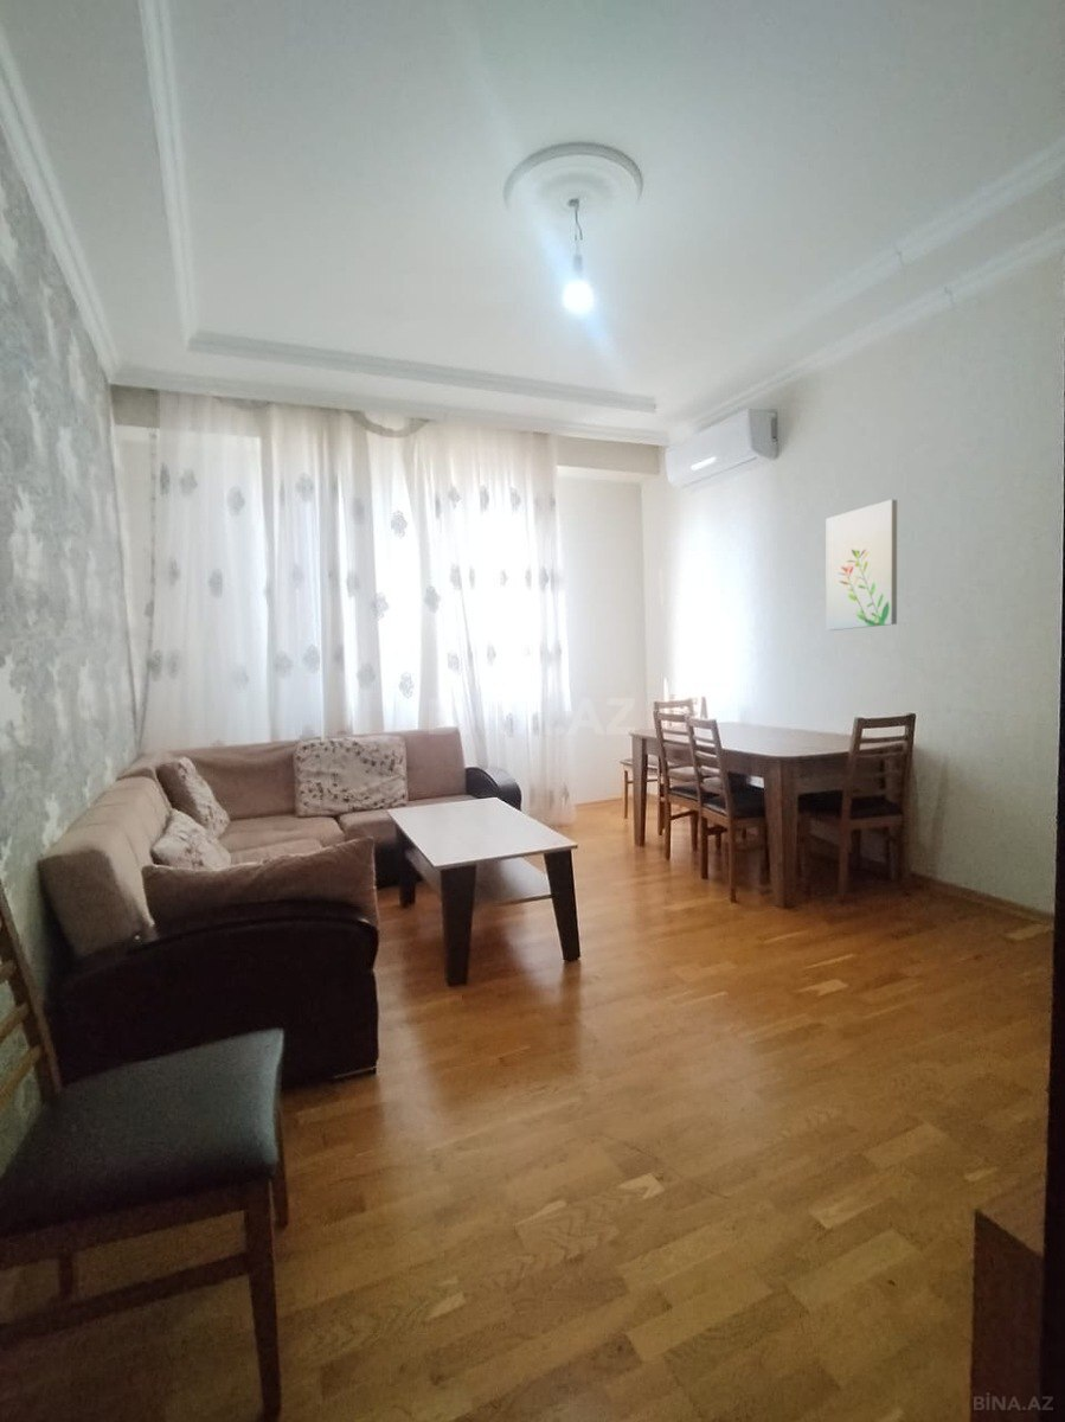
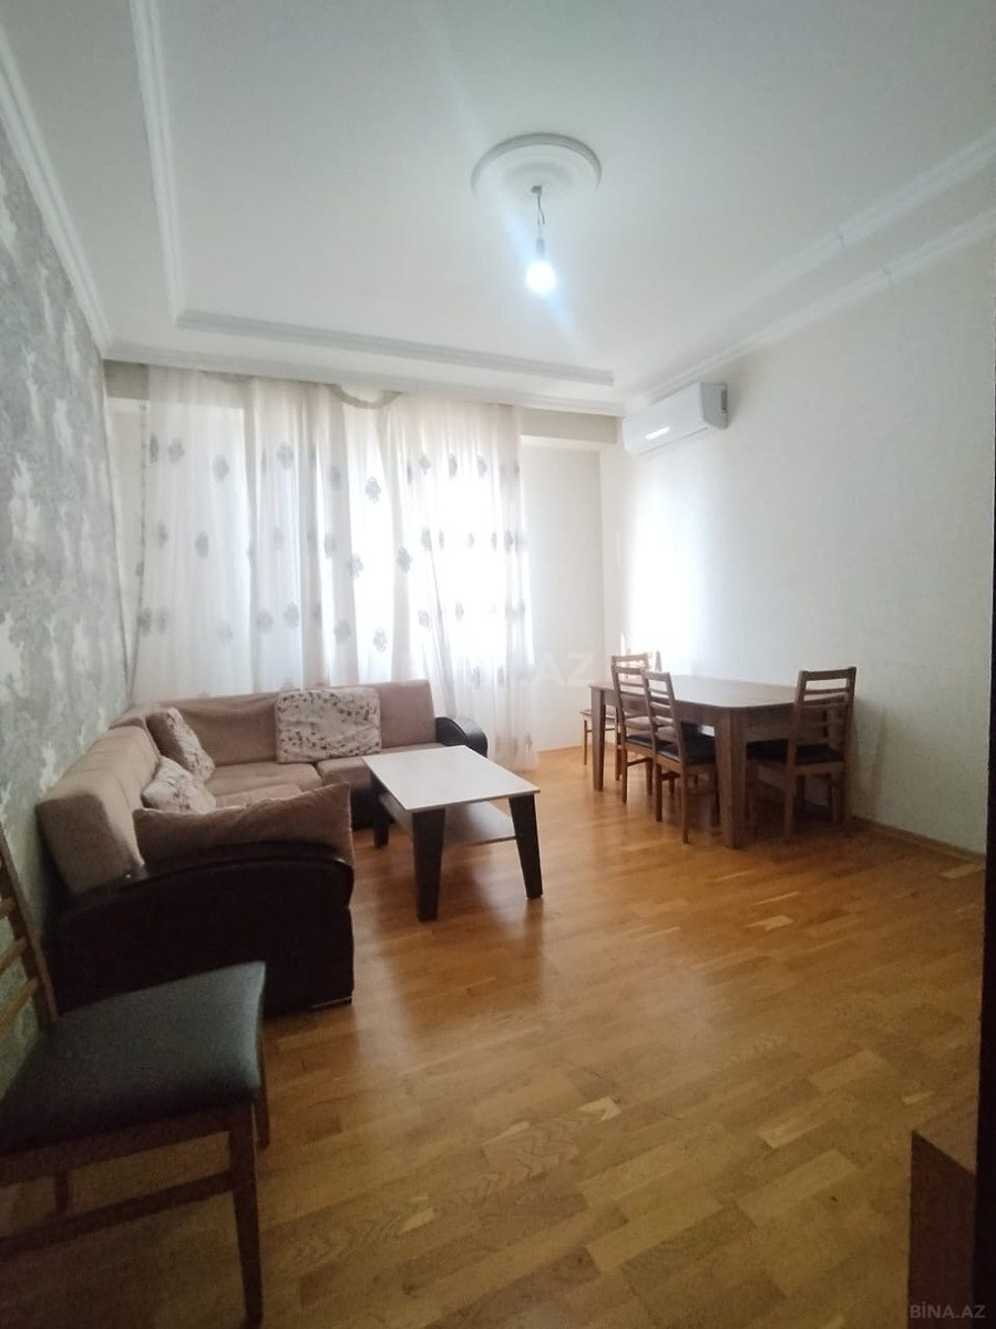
- wall art (859, 569)
